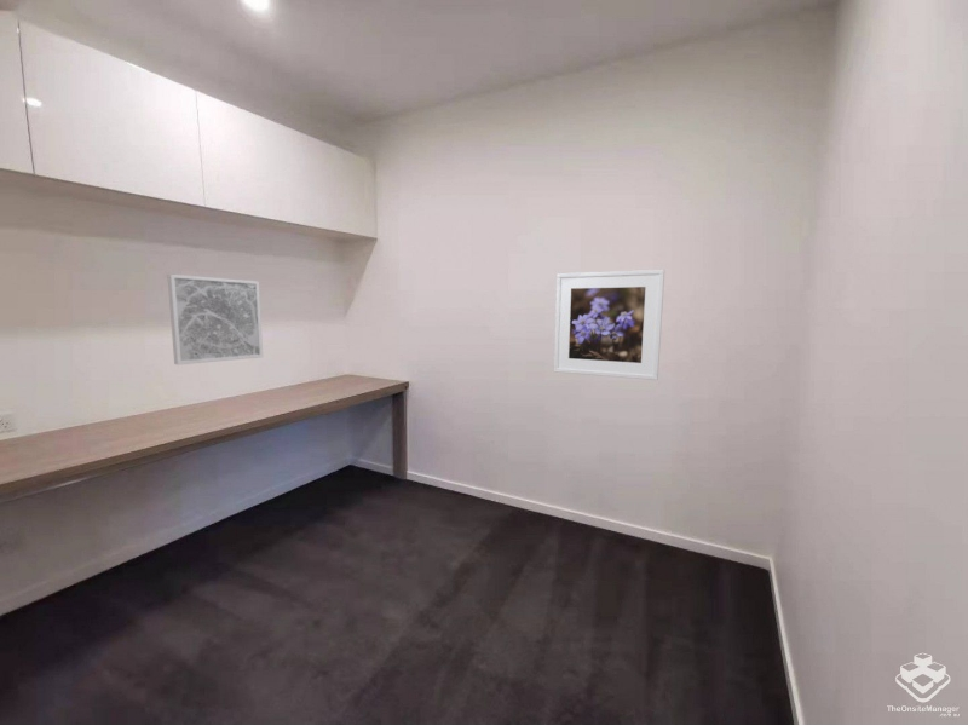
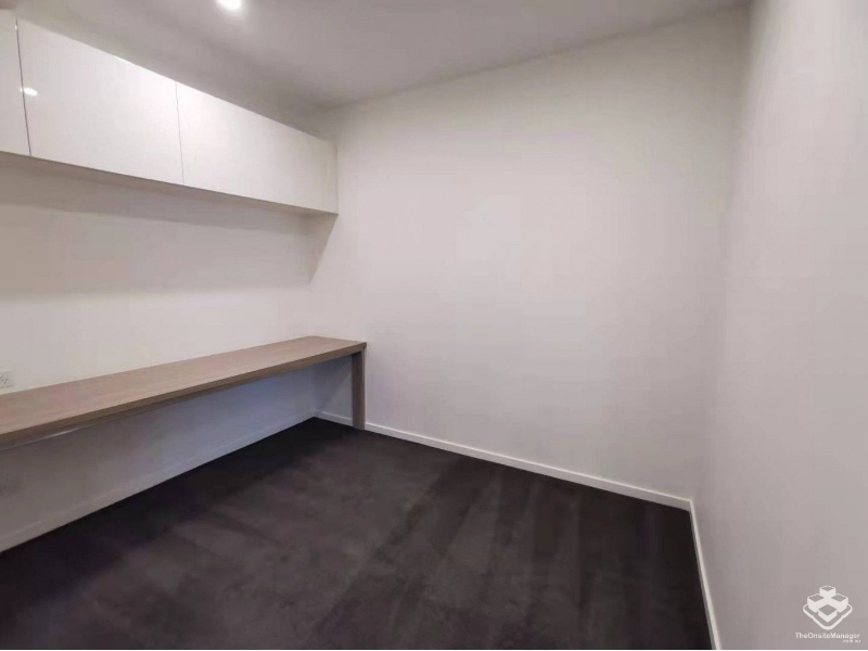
- wall art (219, 319)
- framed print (605, 324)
